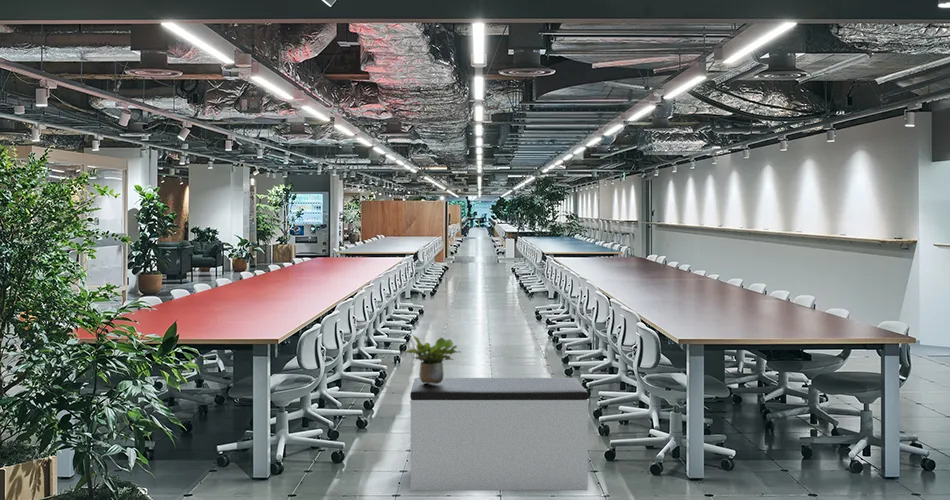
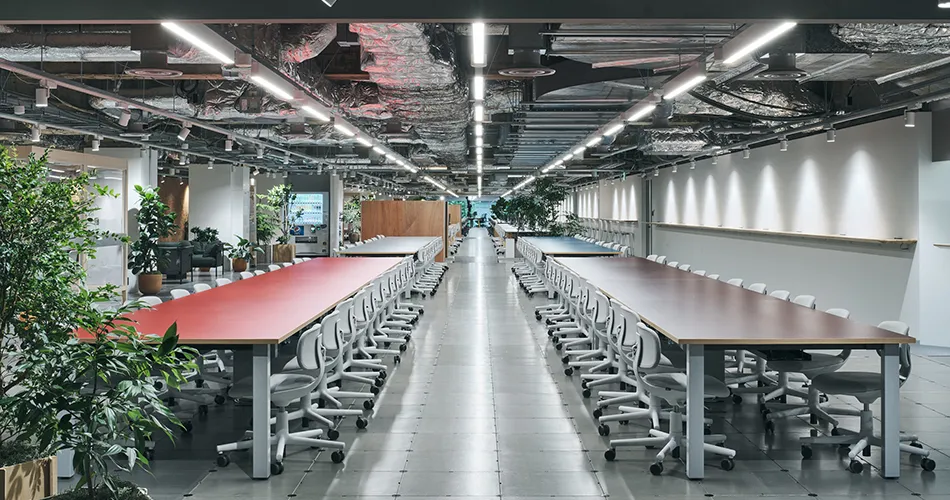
- bench (497, 430)
- potted plant (433, 359)
